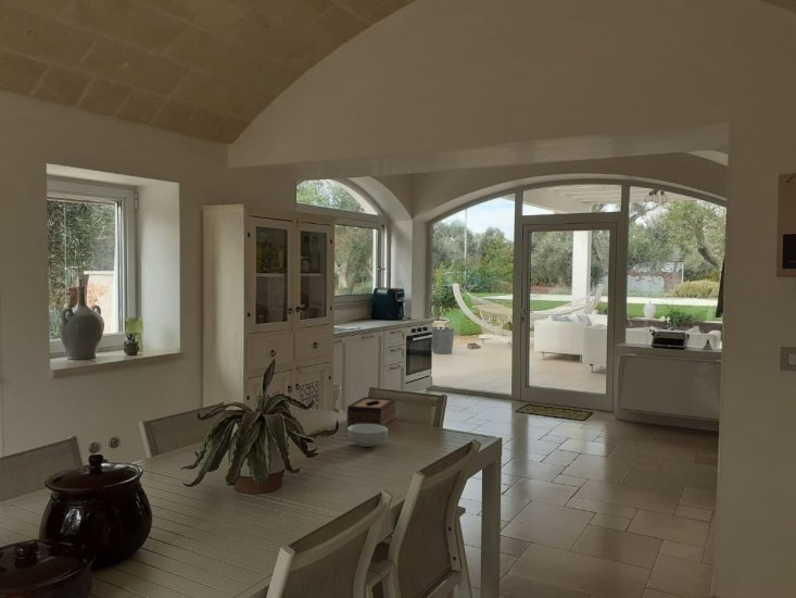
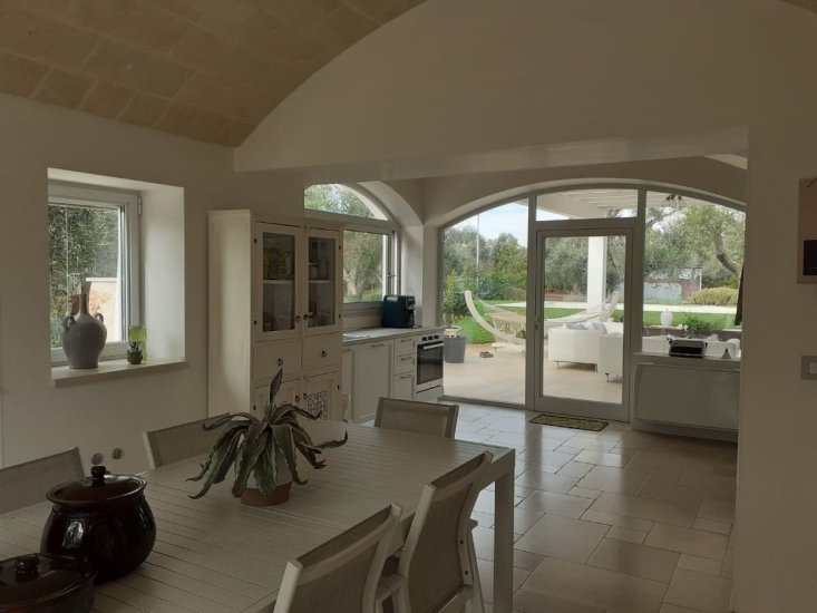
- cereal bowl (367, 436)
- tissue box (371, 412)
